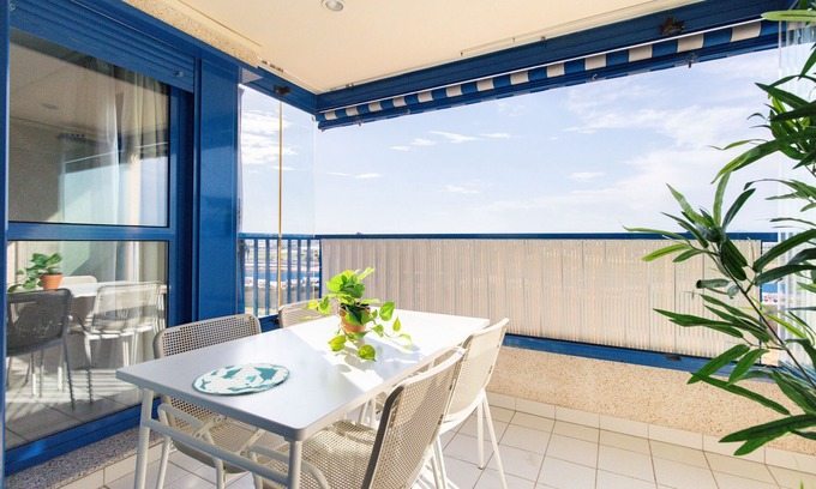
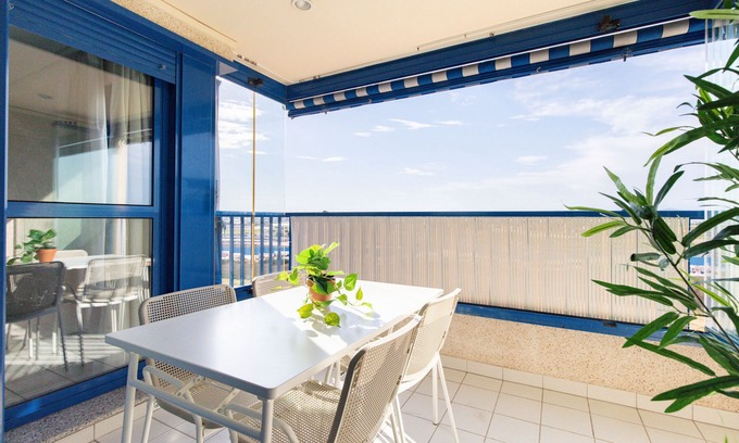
- plate (242, 373)
